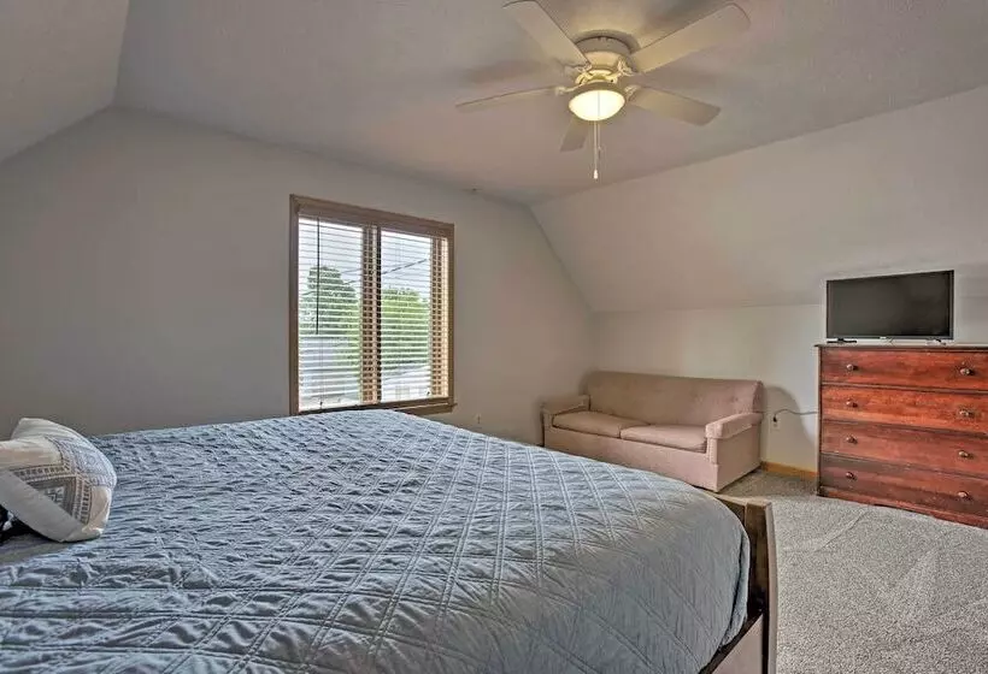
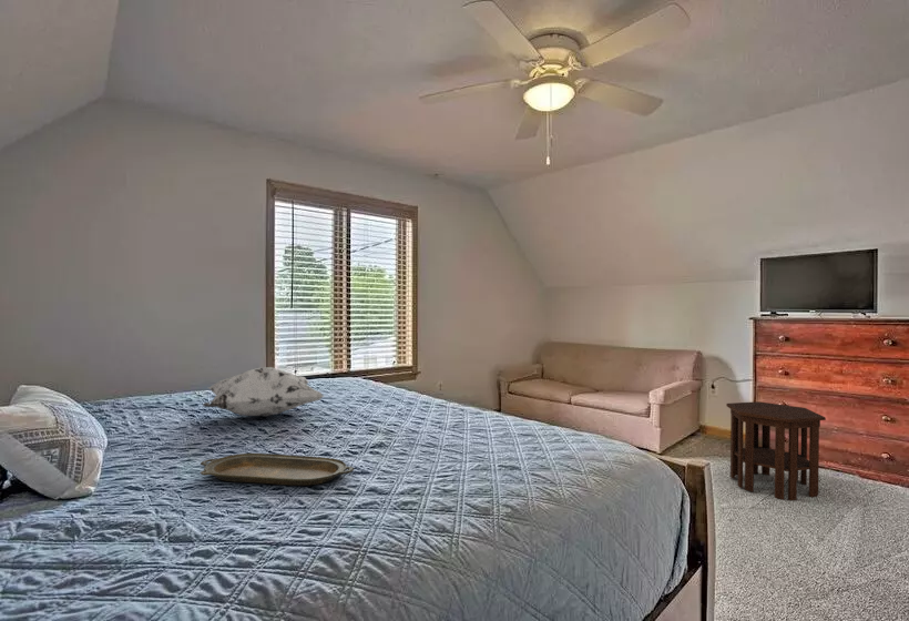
+ side table (772, 449)
+ decorative pillow (263, 391)
+ serving tray (276, 469)
